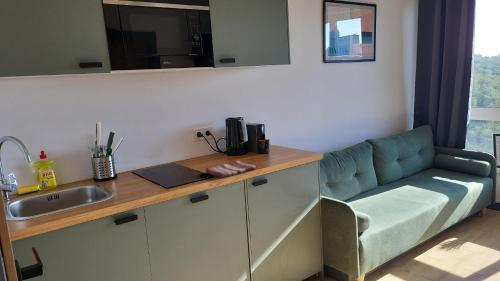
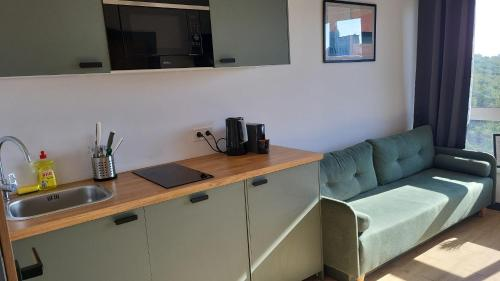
- dish towel (231, 168)
